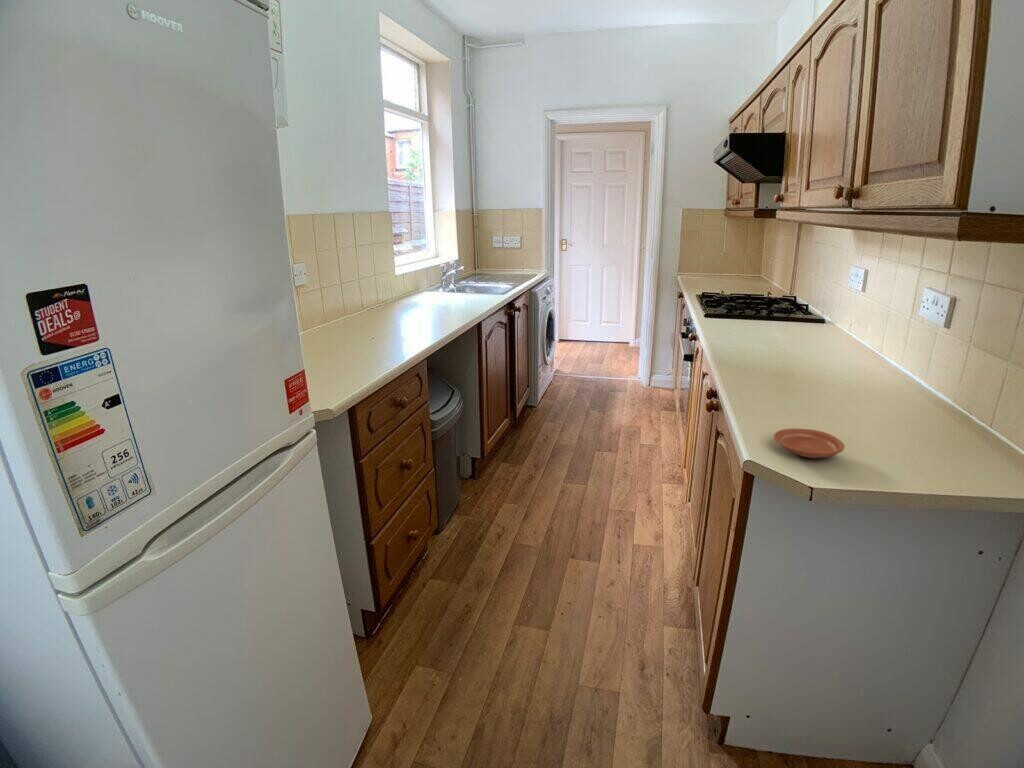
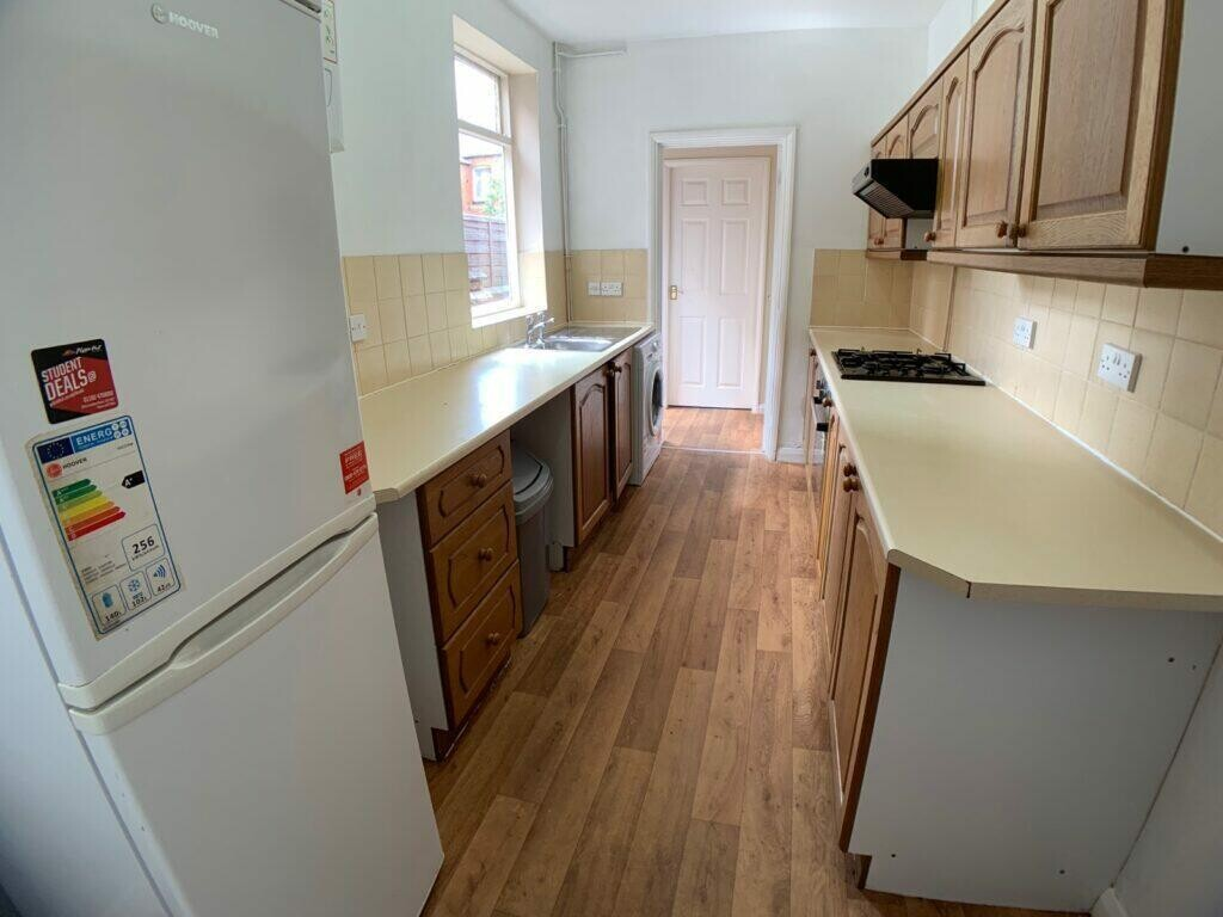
- plate (807, 446)
